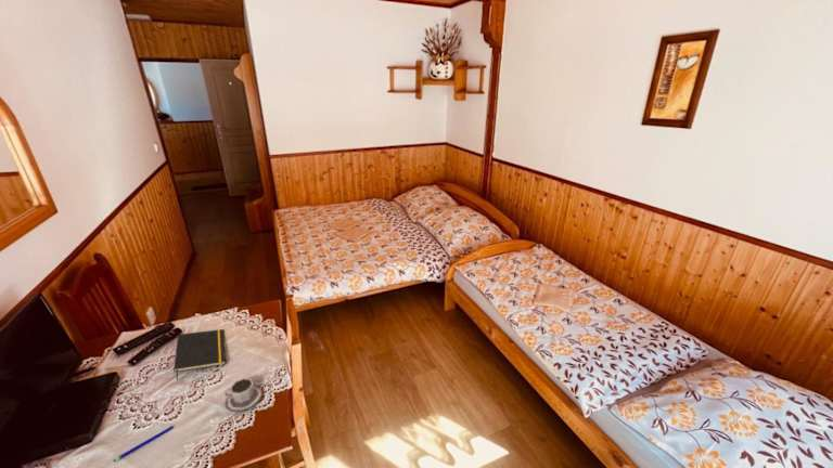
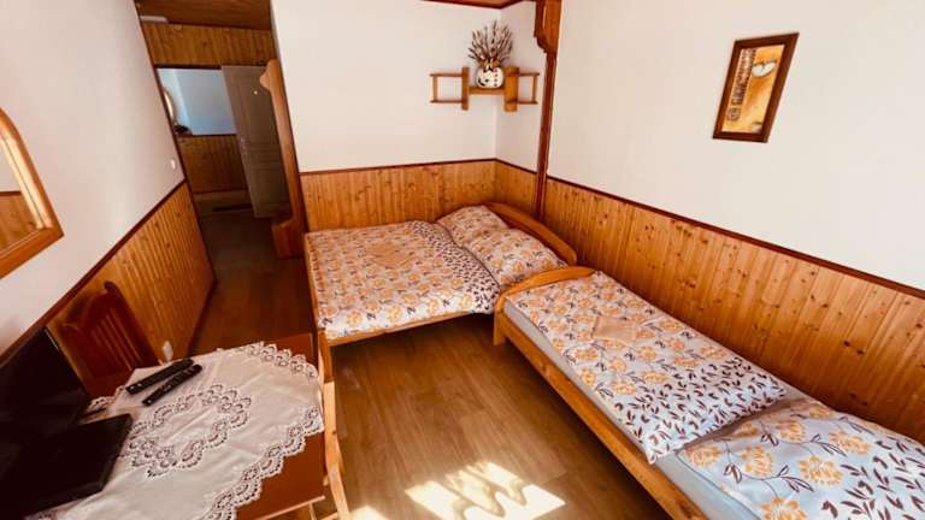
- notepad (201, 349)
- cup (243, 392)
- pen (144, 443)
